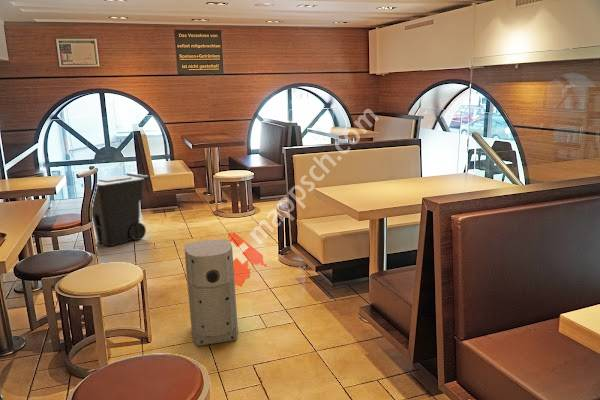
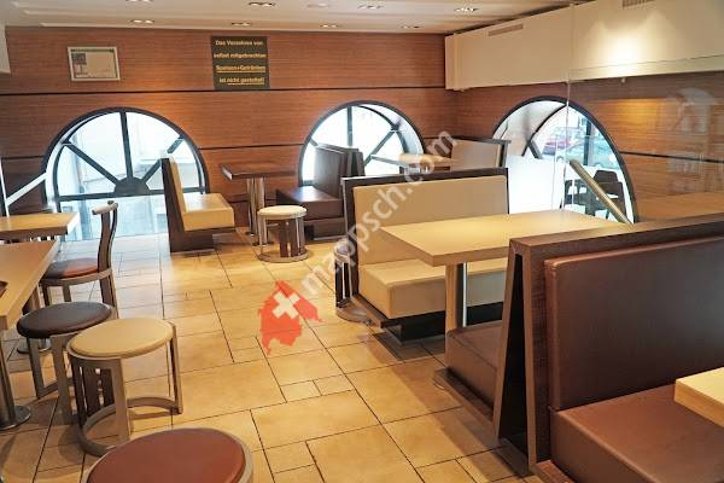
- air purifier (211, 291)
- trash can (119, 208)
